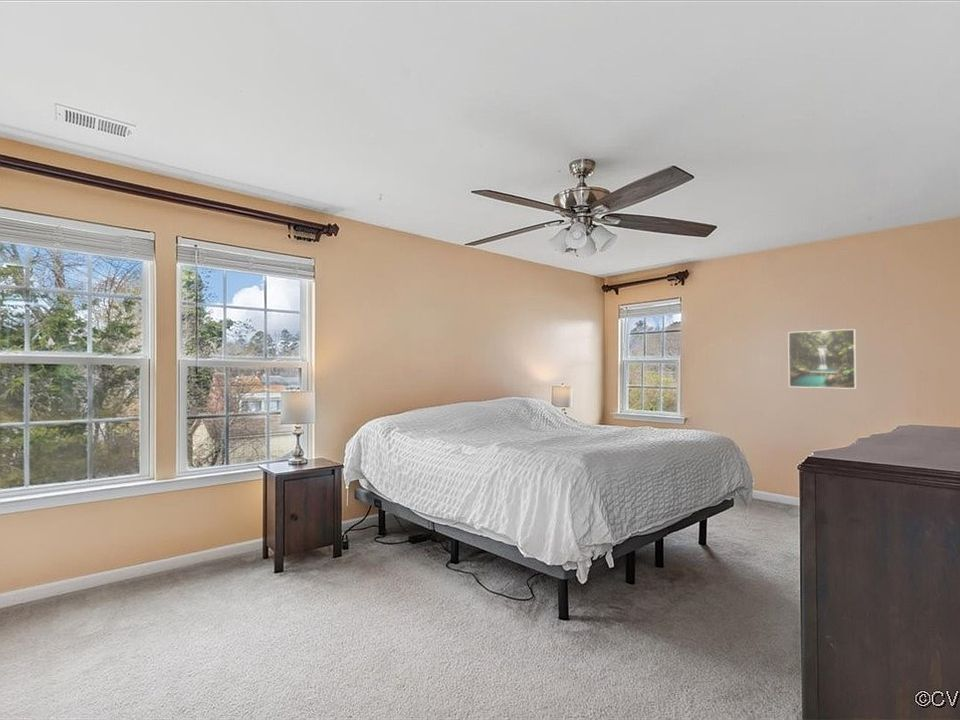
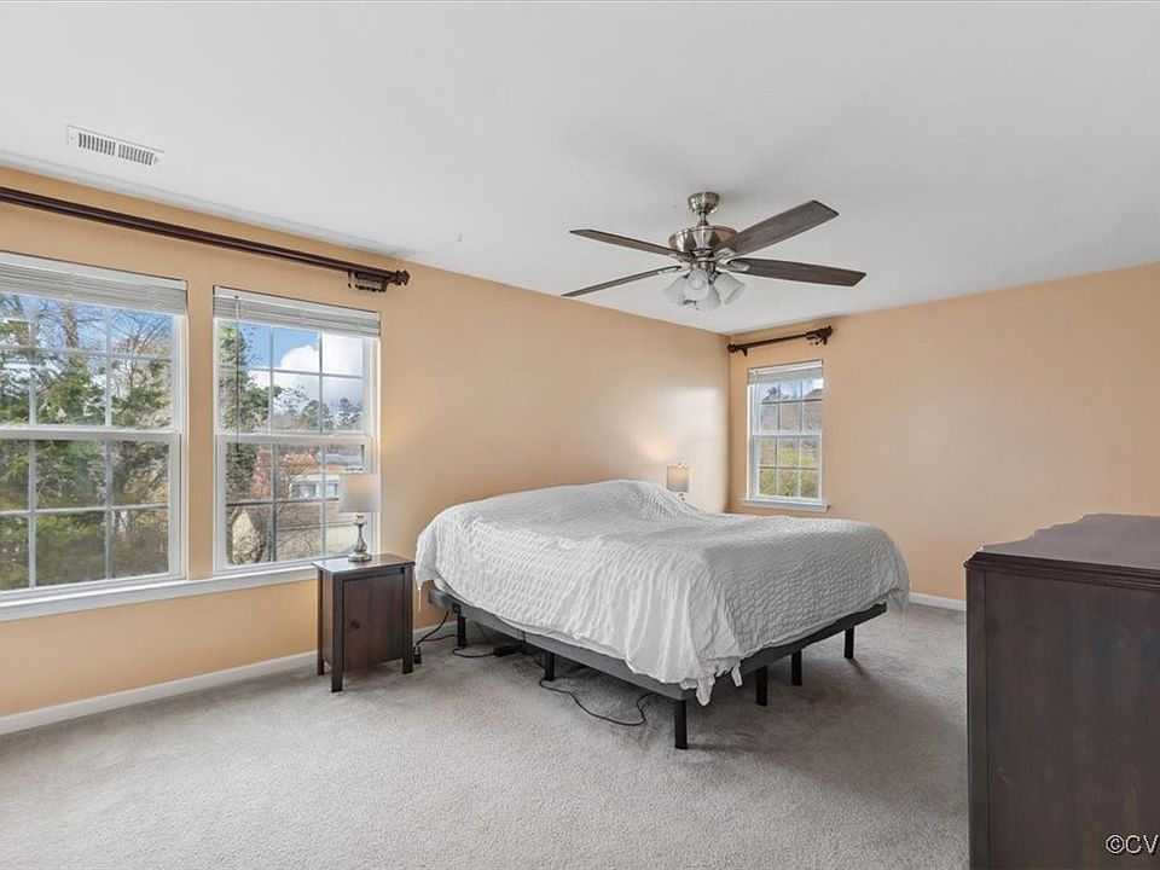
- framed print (820, 359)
